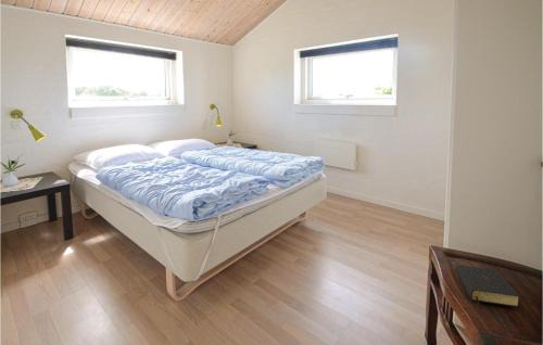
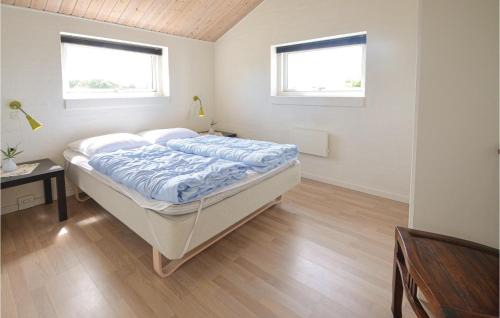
- bible (485, 286)
